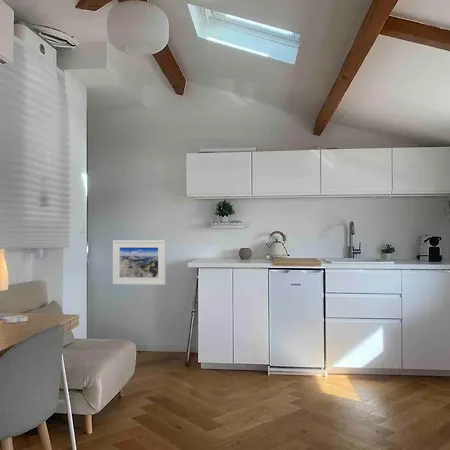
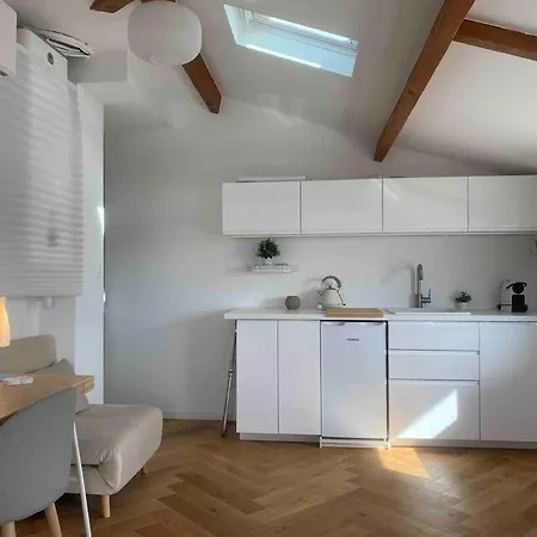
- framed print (138, 262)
